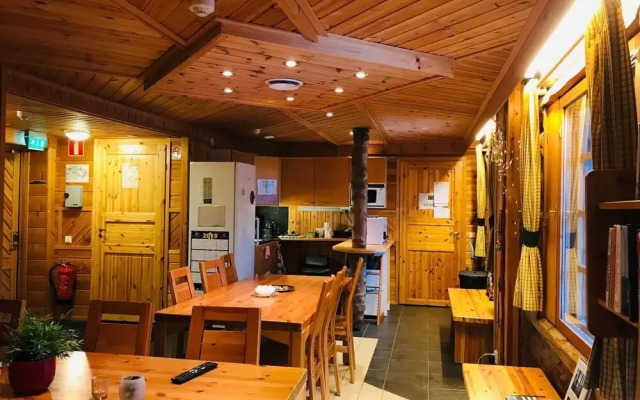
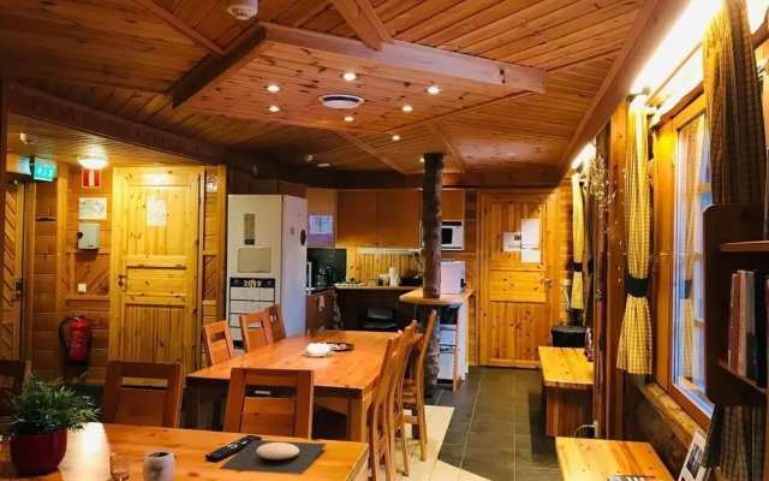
+ plate (275, 450)
